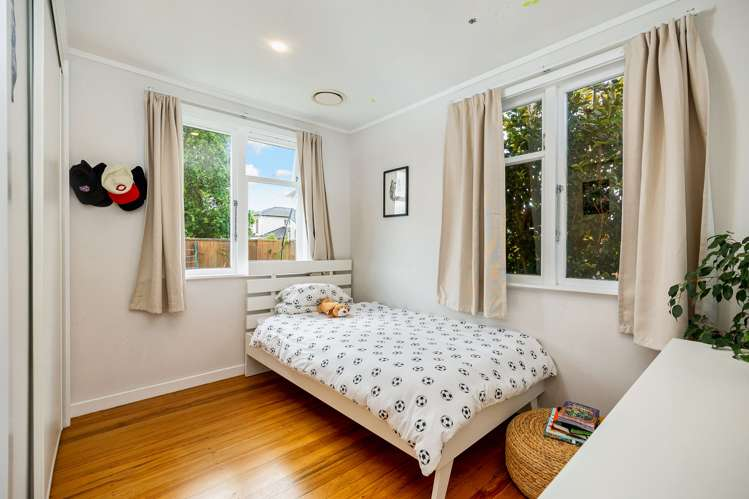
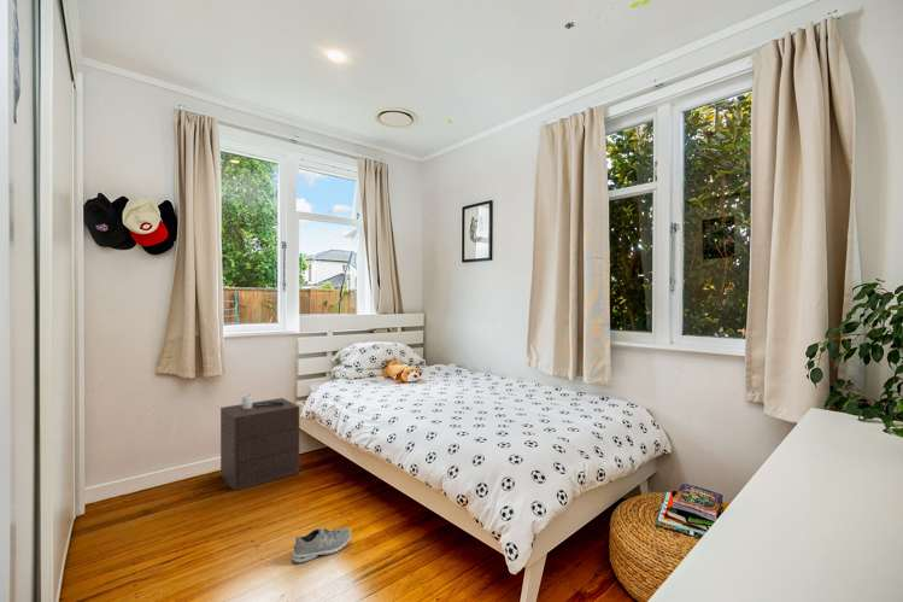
+ sneaker (323, 538)
+ nightstand (260, 434)
